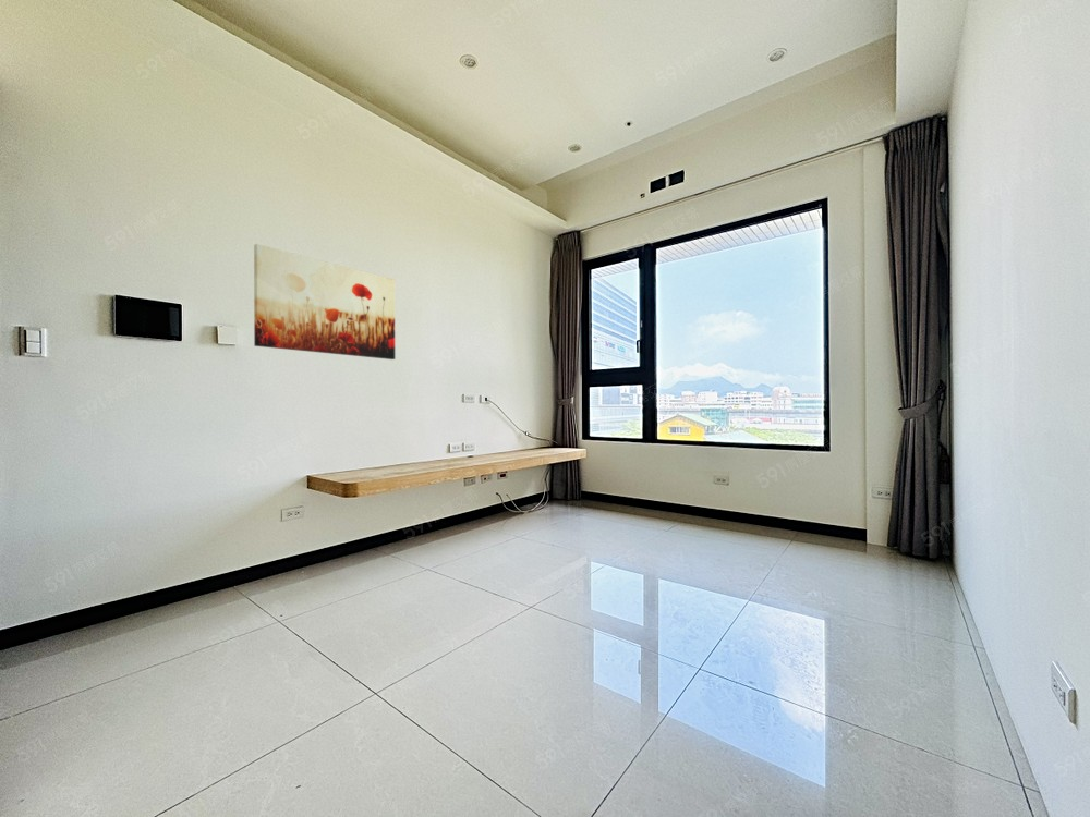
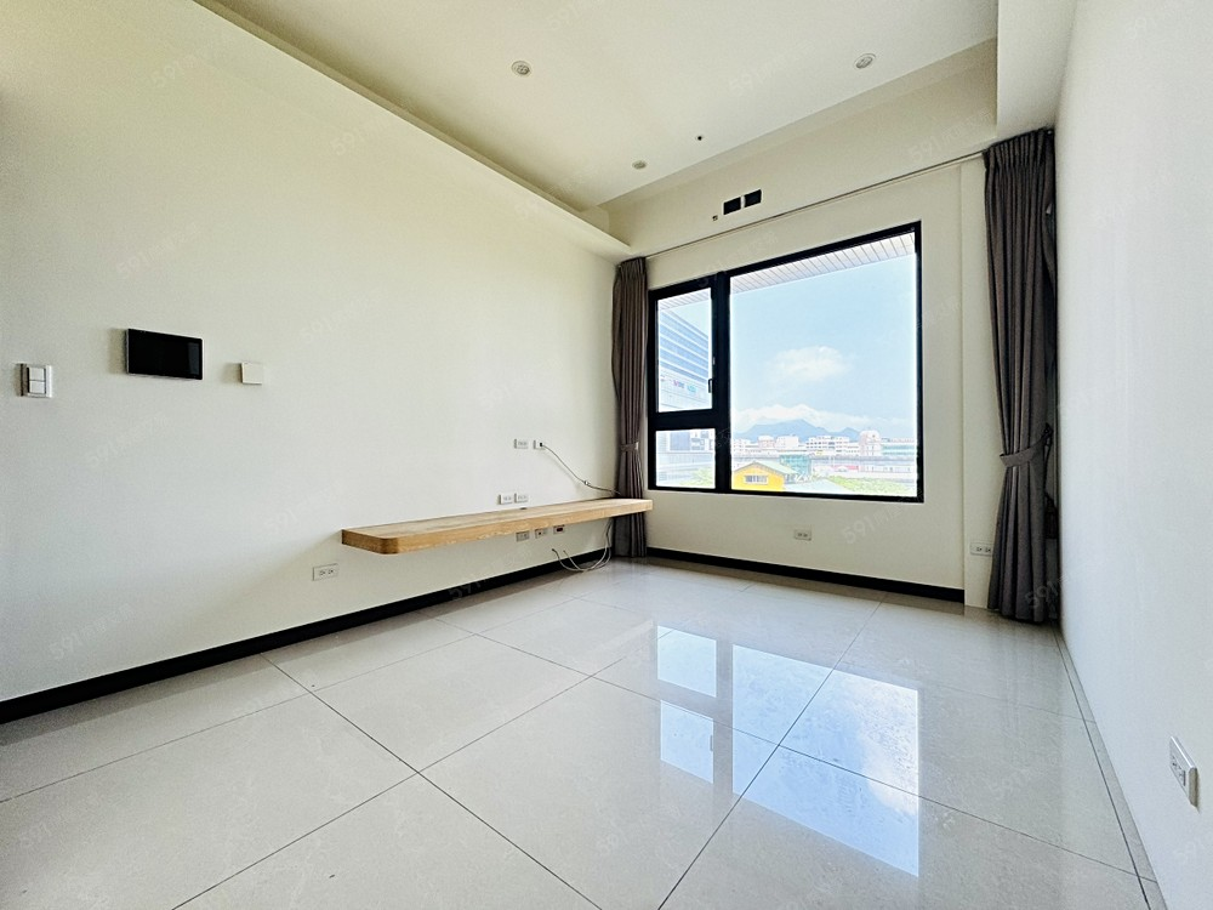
- wall art (332, 308)
